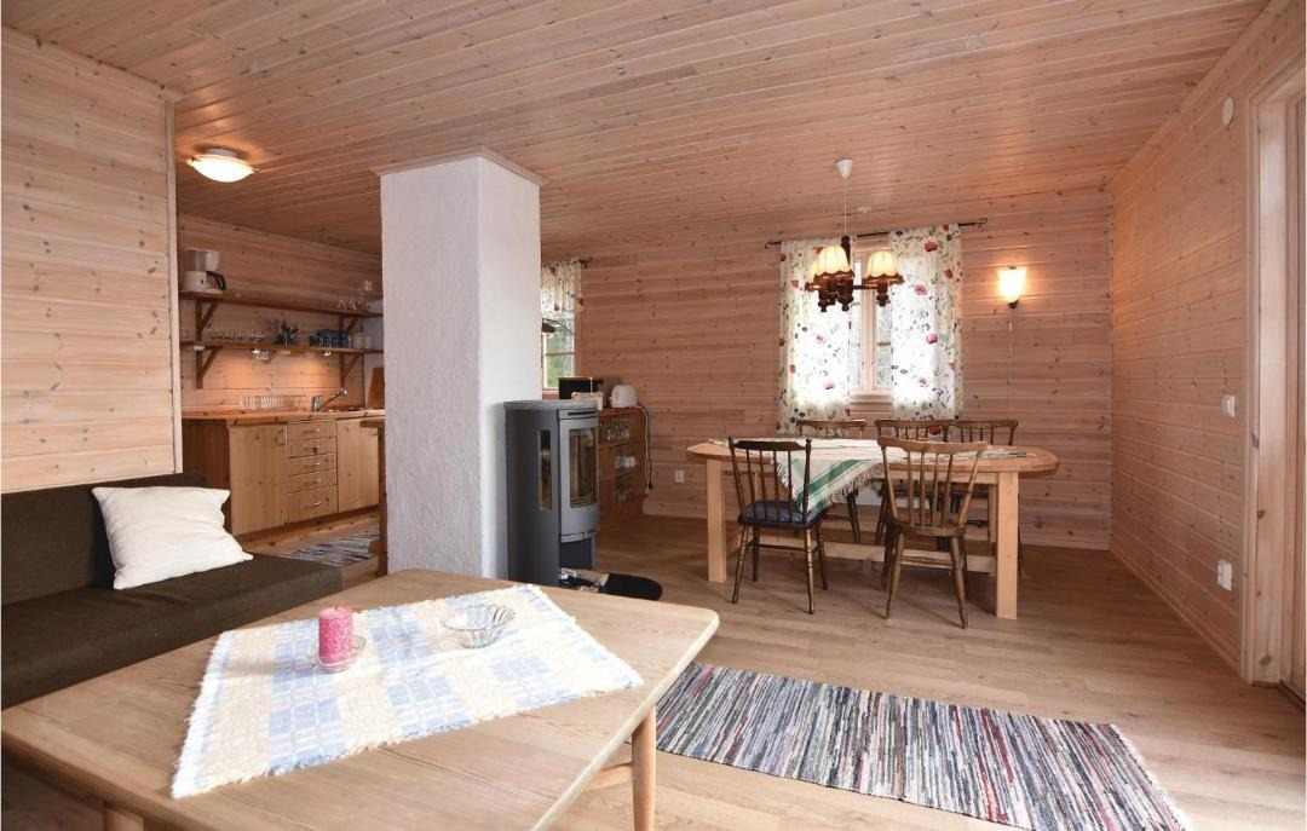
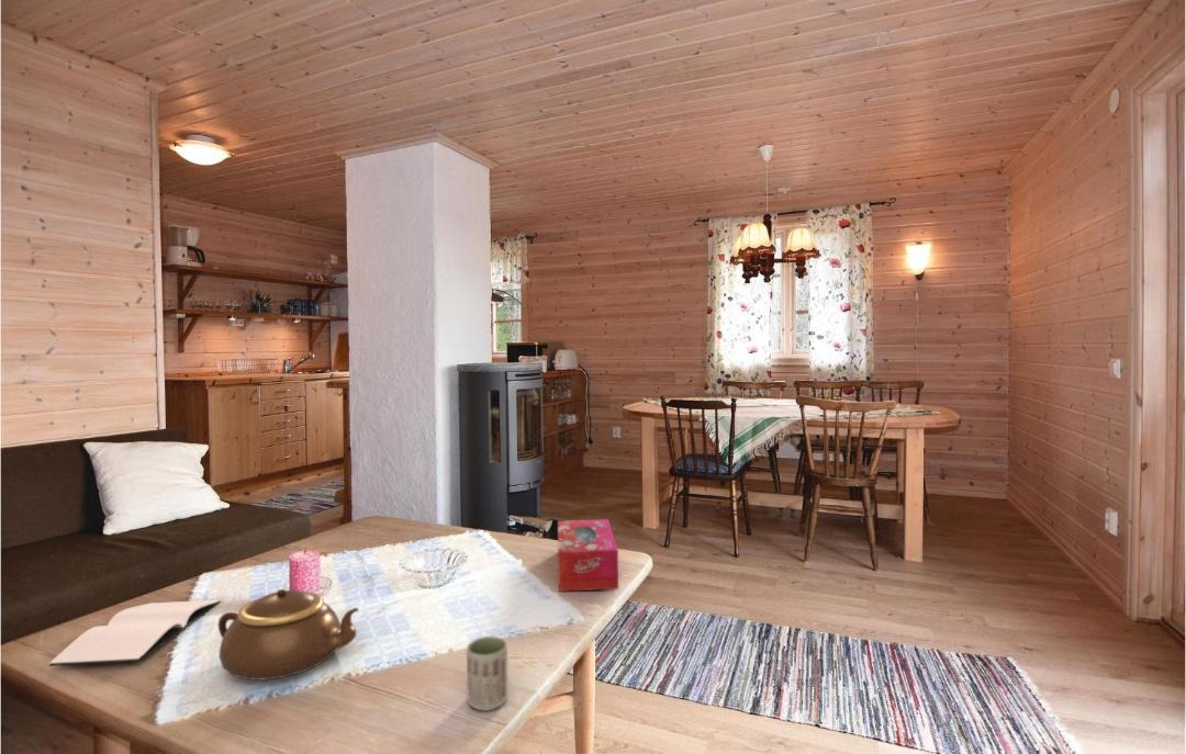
+ book (145, 624)
+ cup (486, 673)
+ tissue box (585, 551)
+ teapot (286, 623)
